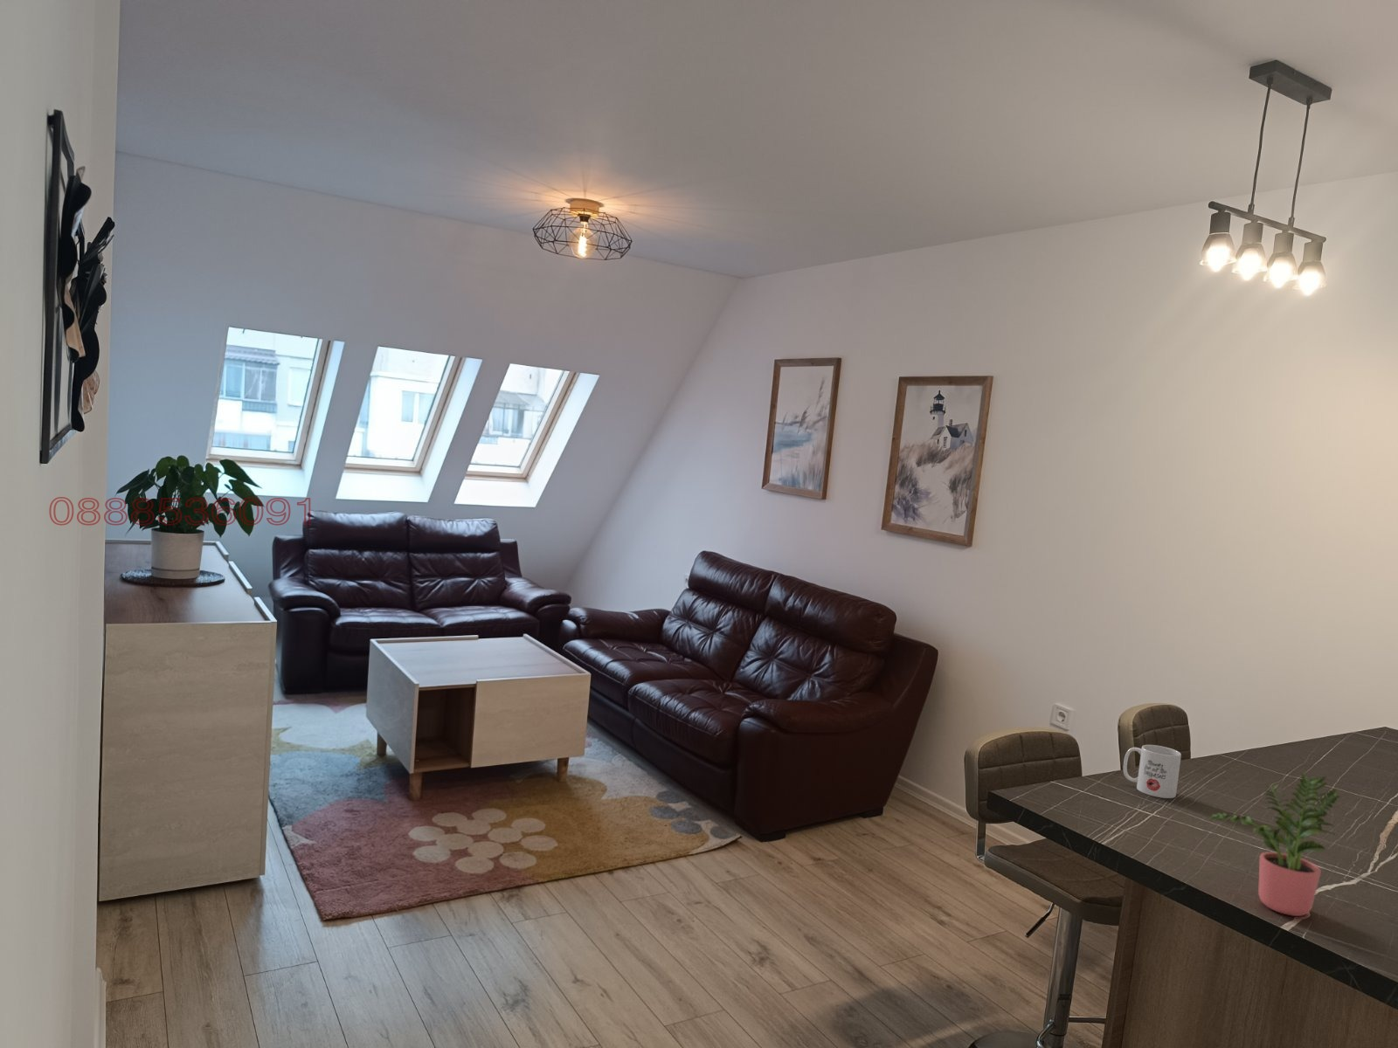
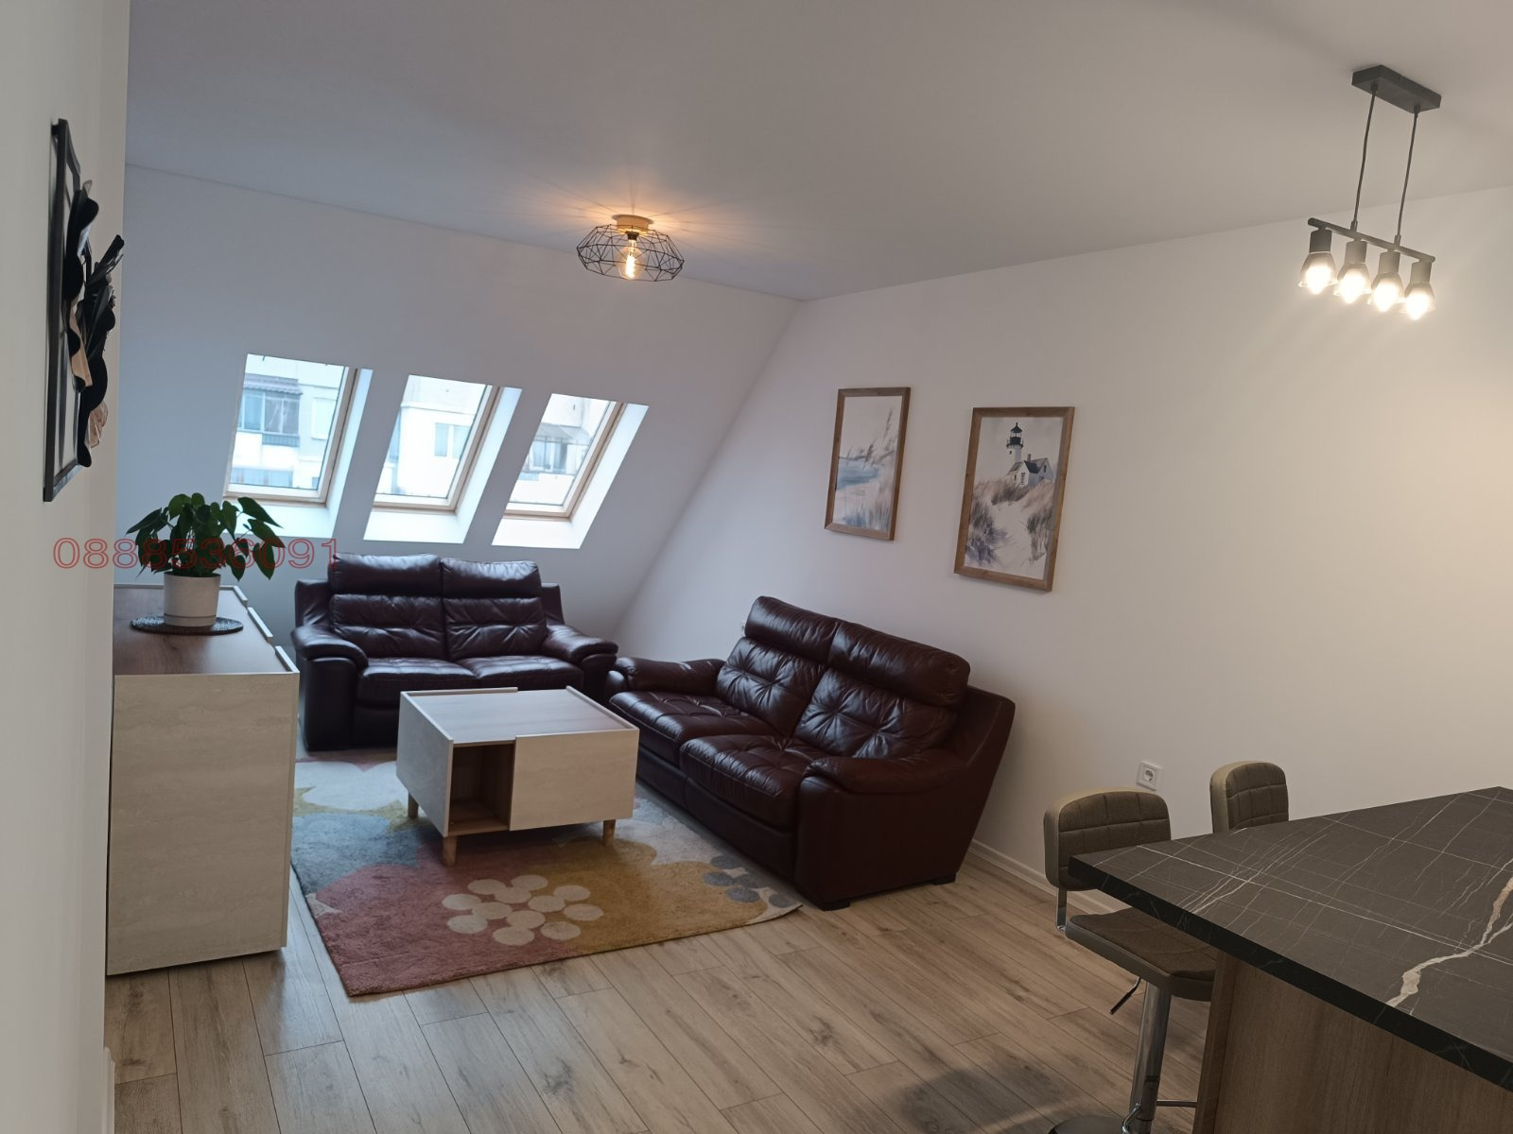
- mug (1150, 768)
- potted plant (1271, 829)
